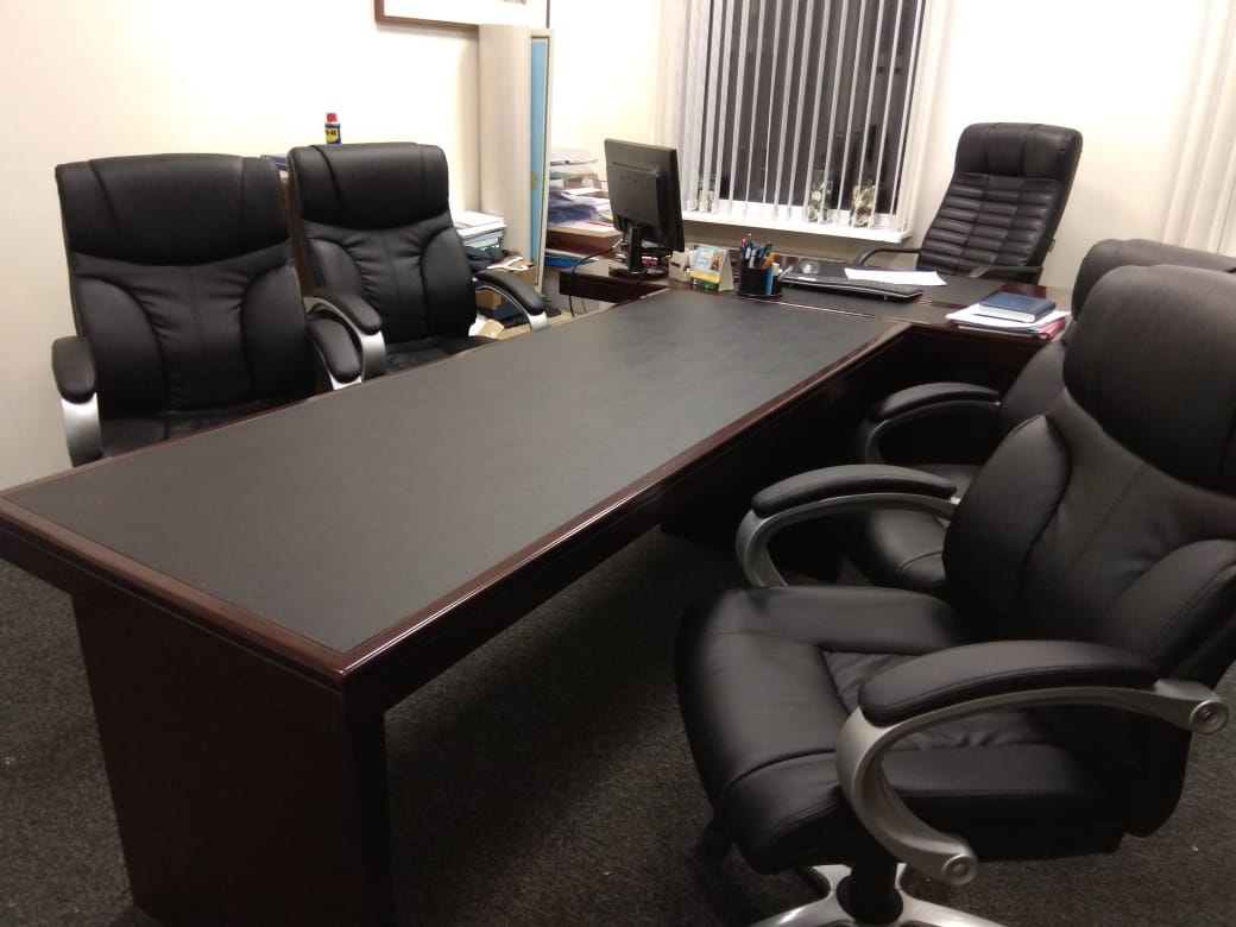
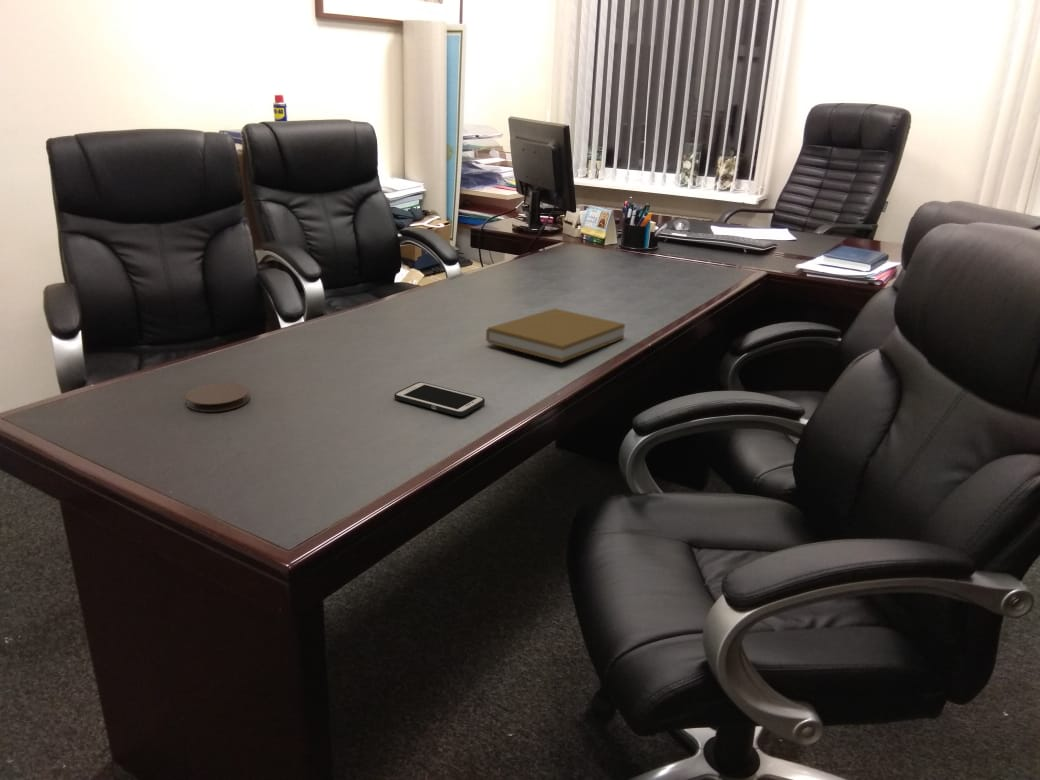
+ coaster (218, 396)
+ book (557, 332)
+ cell phone (439, 398)
